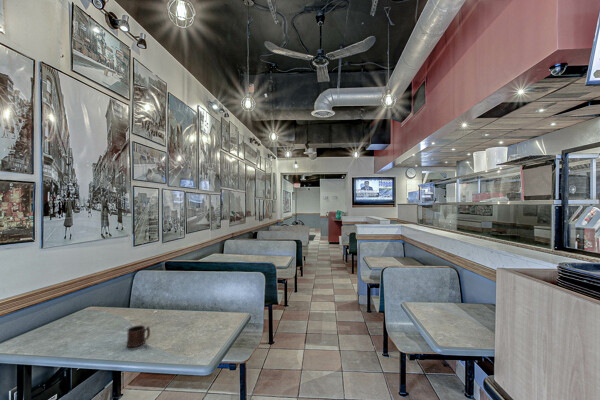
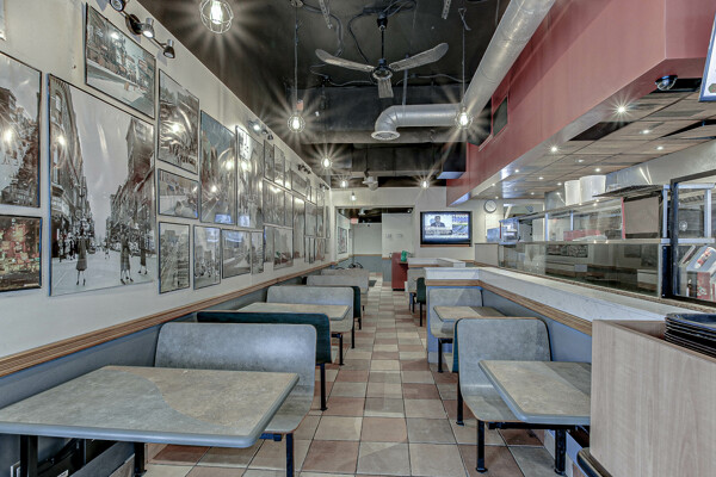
- mug (139, 334)
